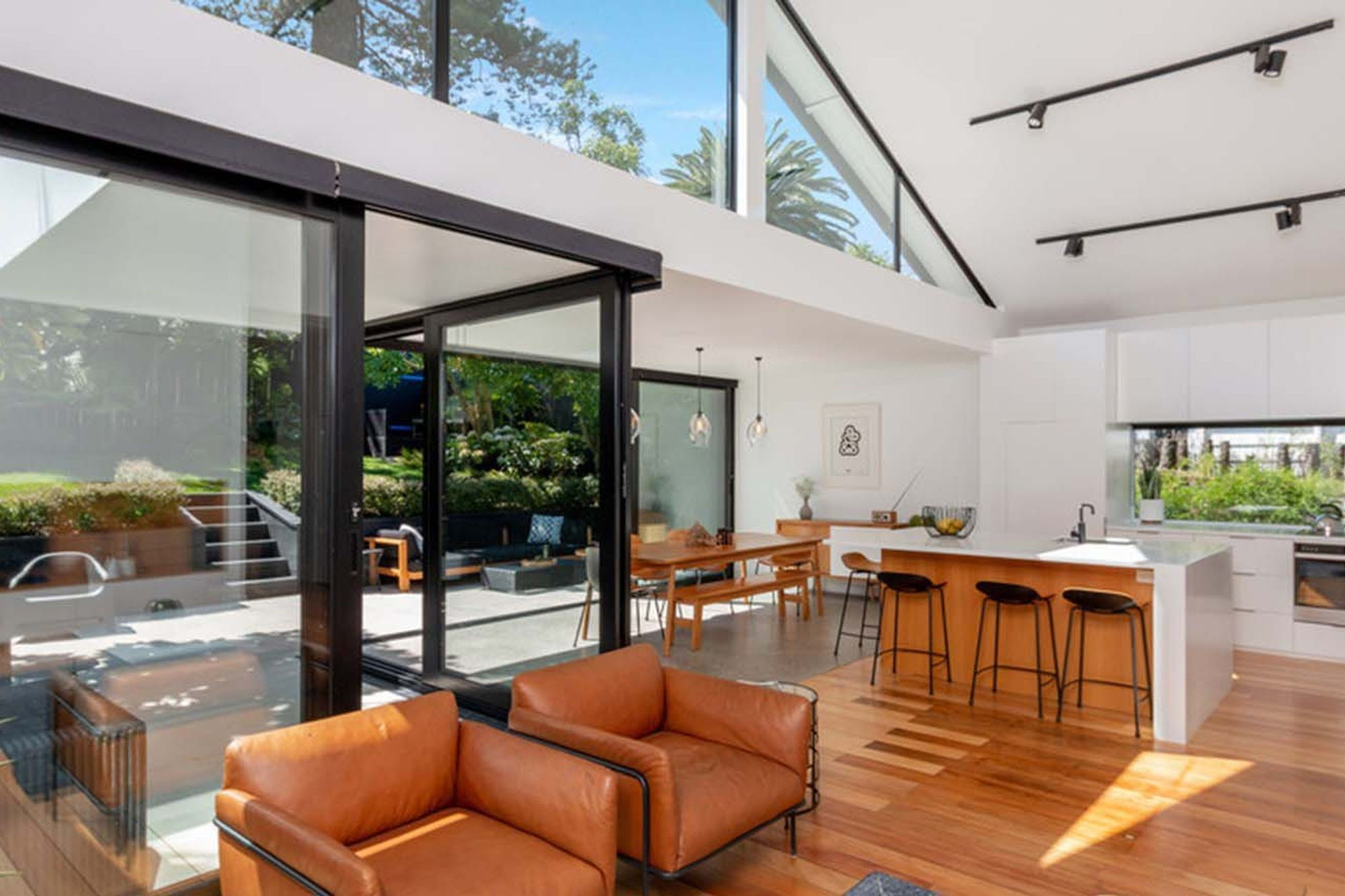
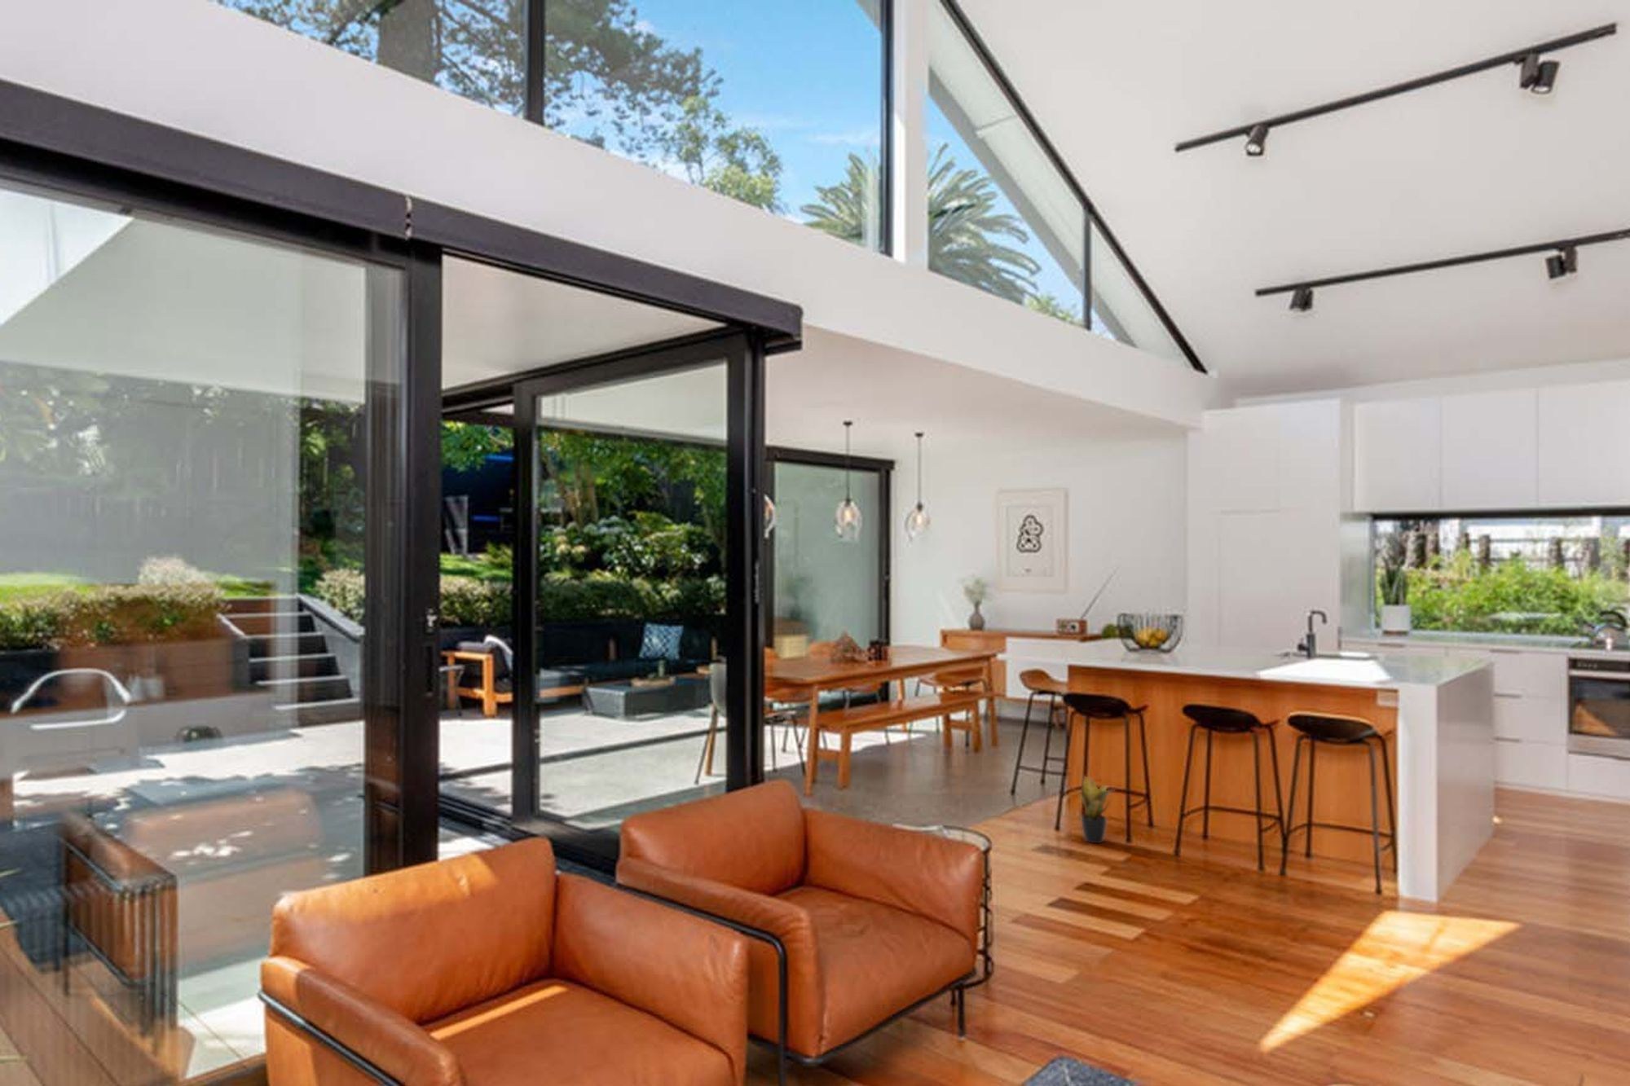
+ potted plant (1096, 806)
